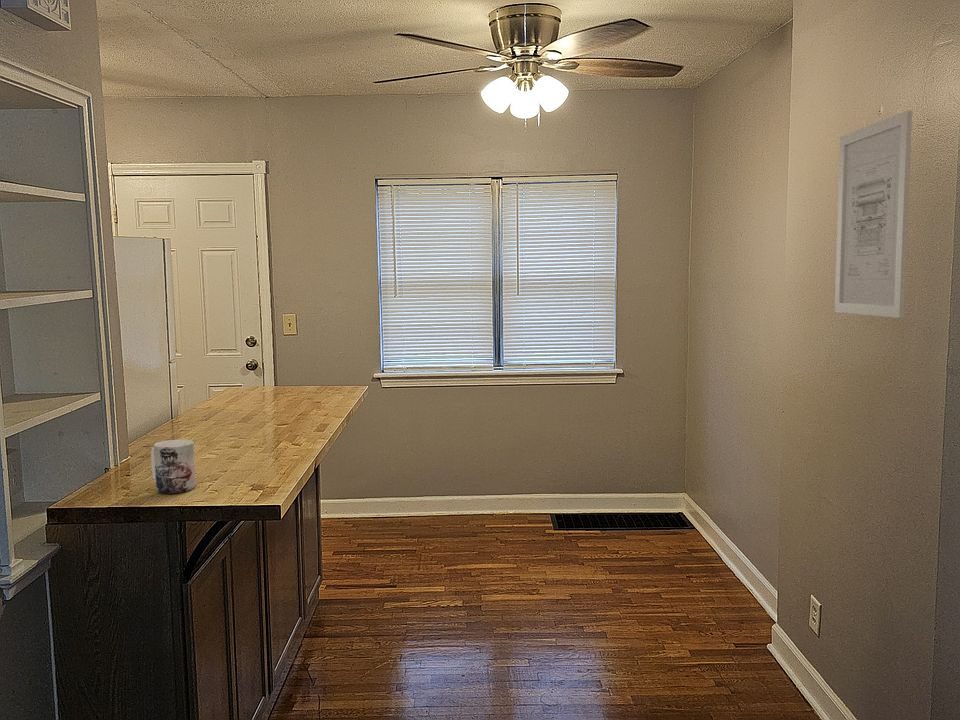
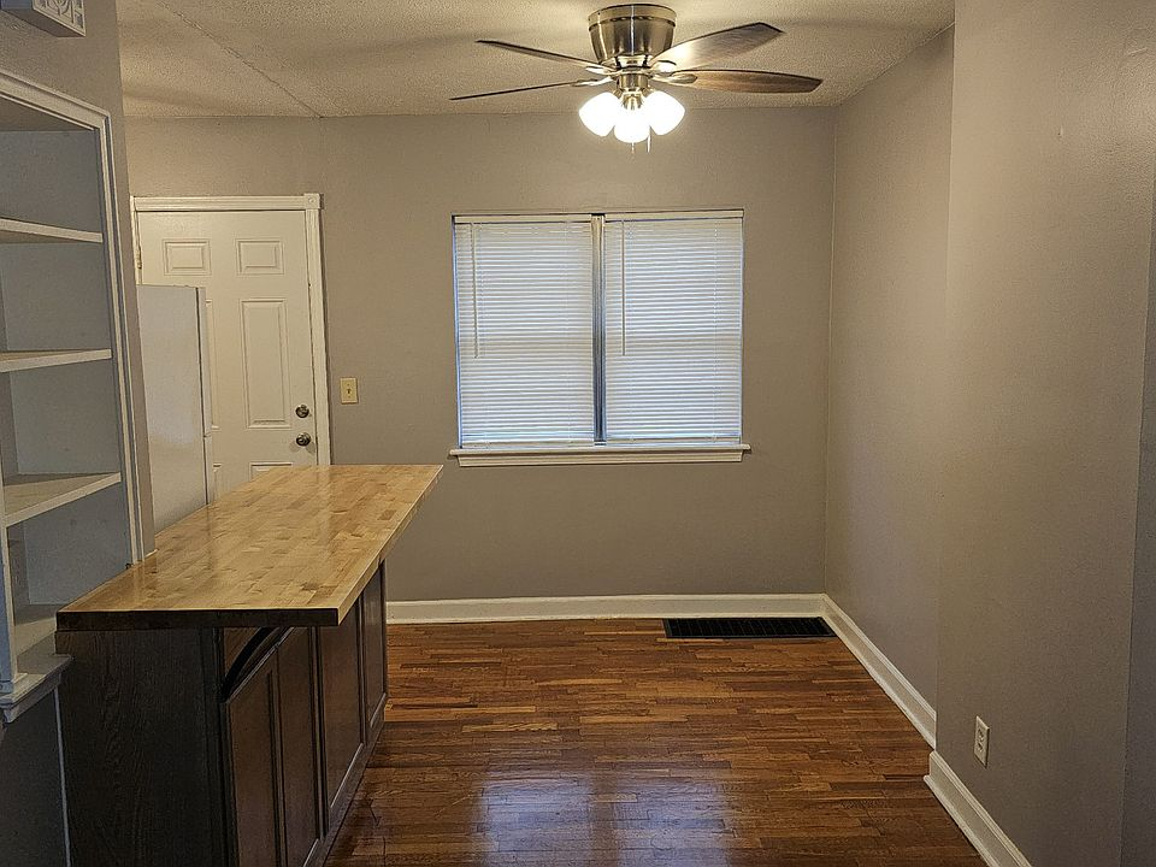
- wall art (869, 220)
- mug (170, 466)
